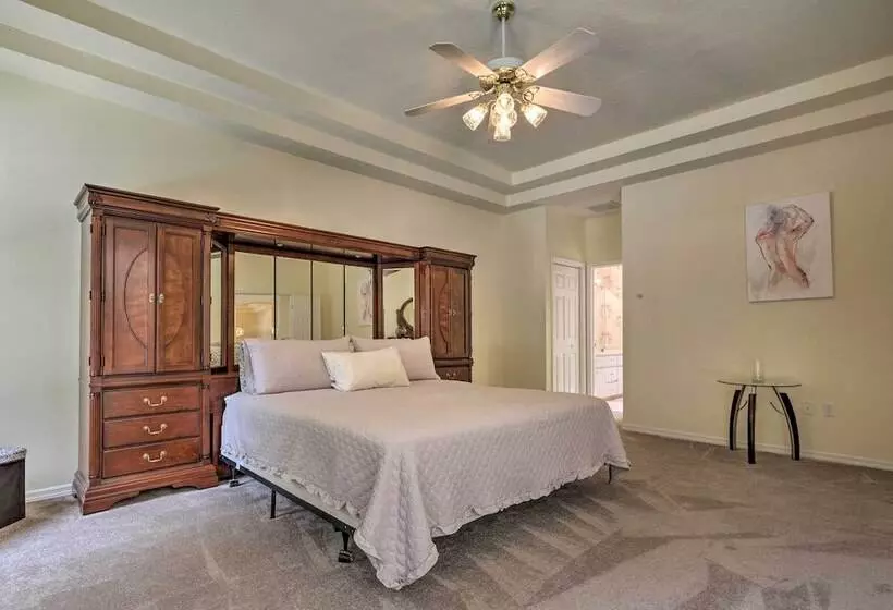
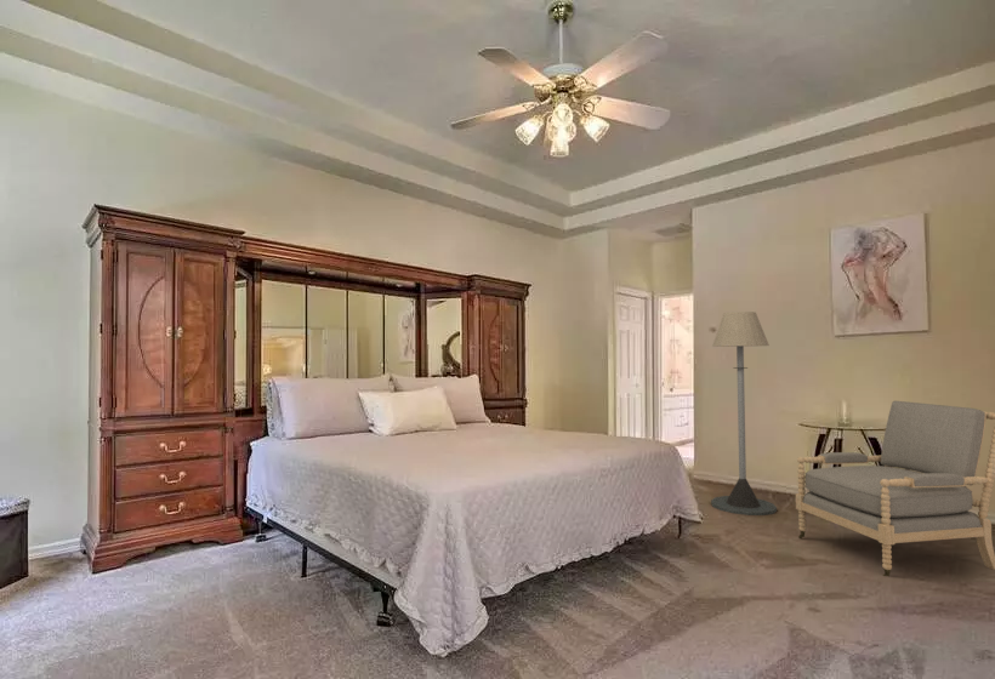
+ armchair (893, 478)
+ floor lamp (740, 409)
